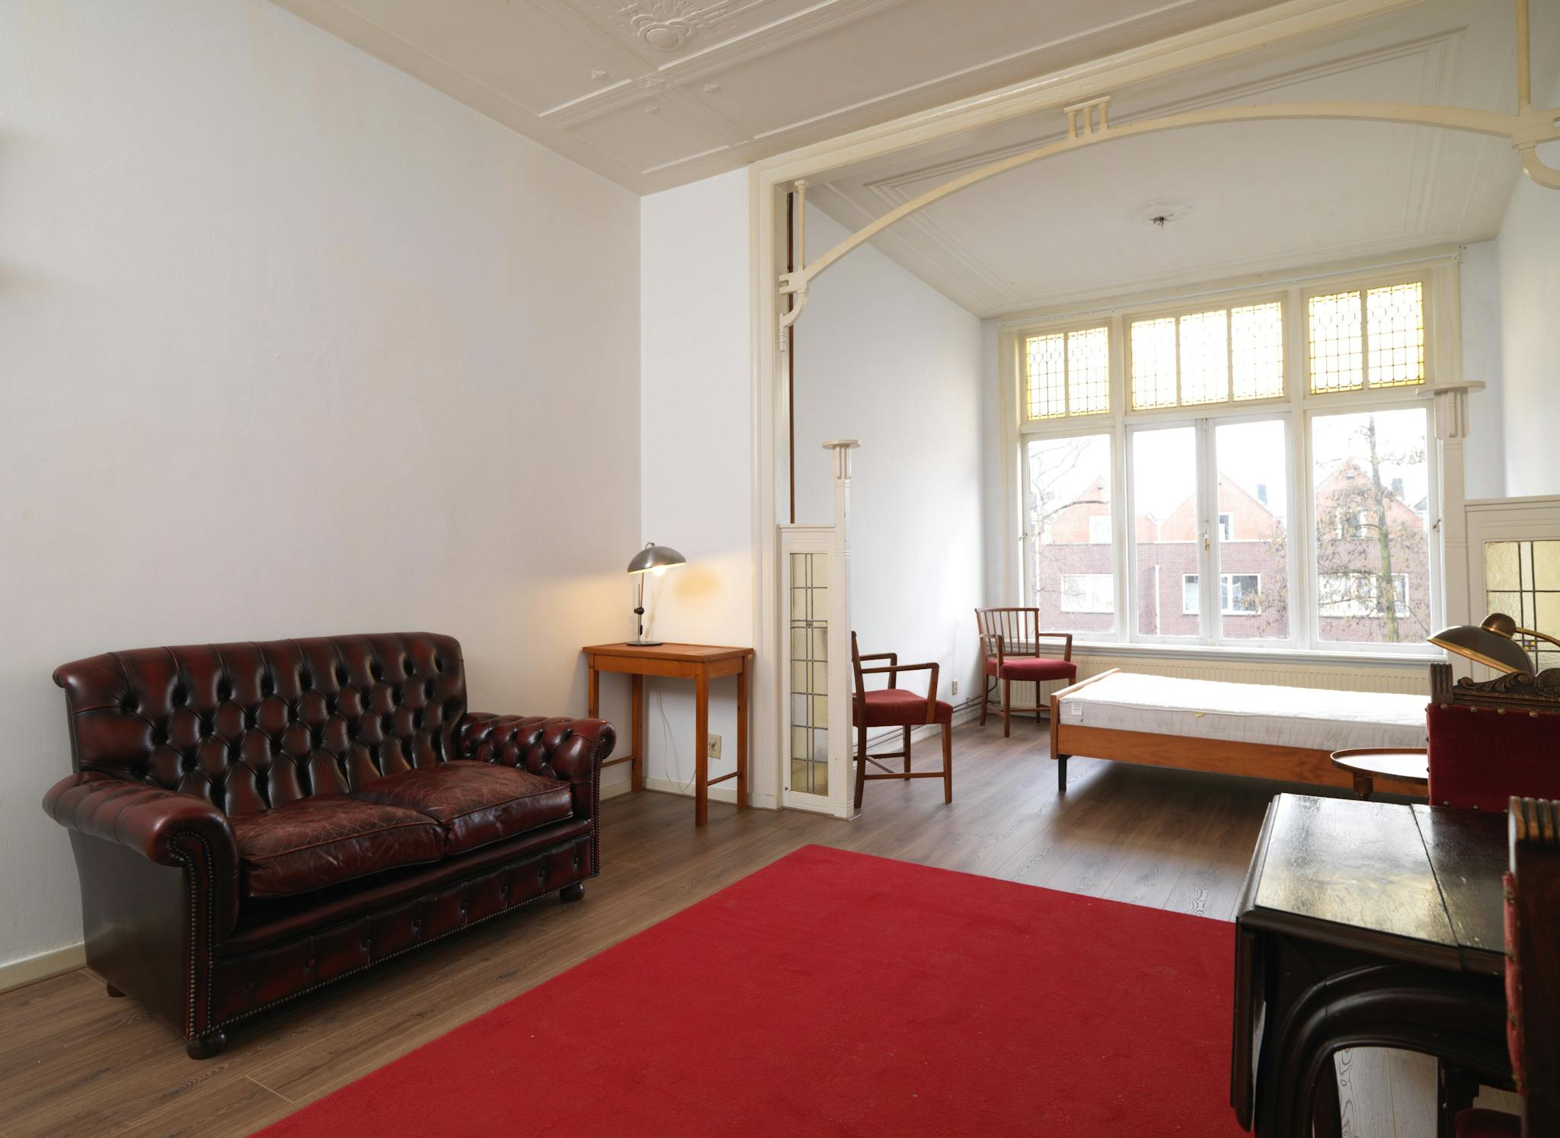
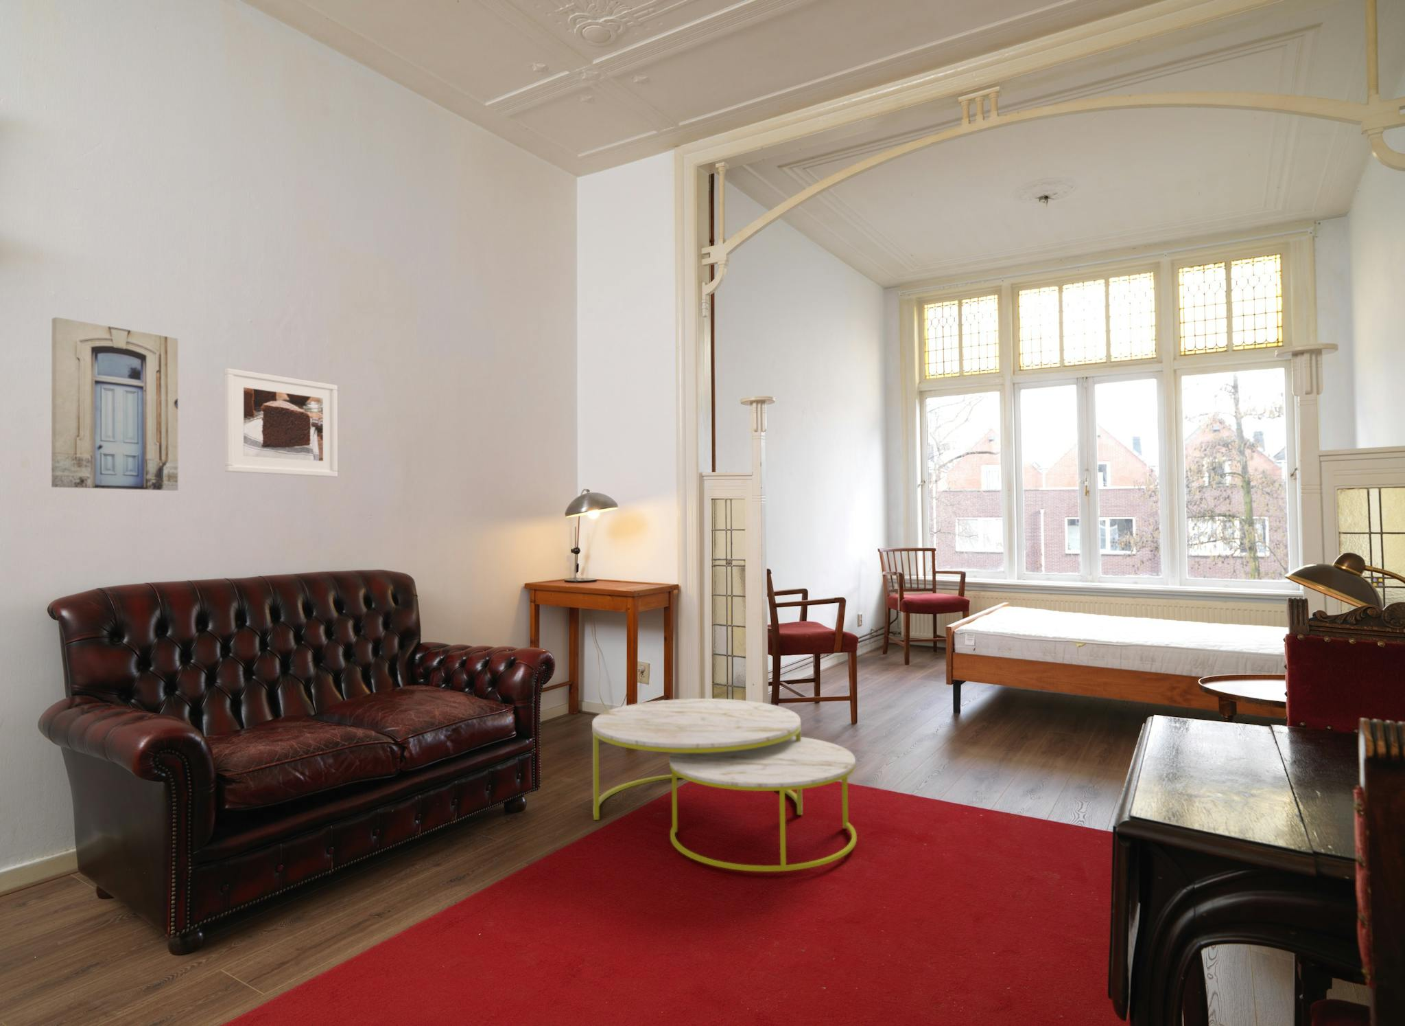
+ wall art (118, 408)
+ coffee table (722, 770)
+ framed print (284, 426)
